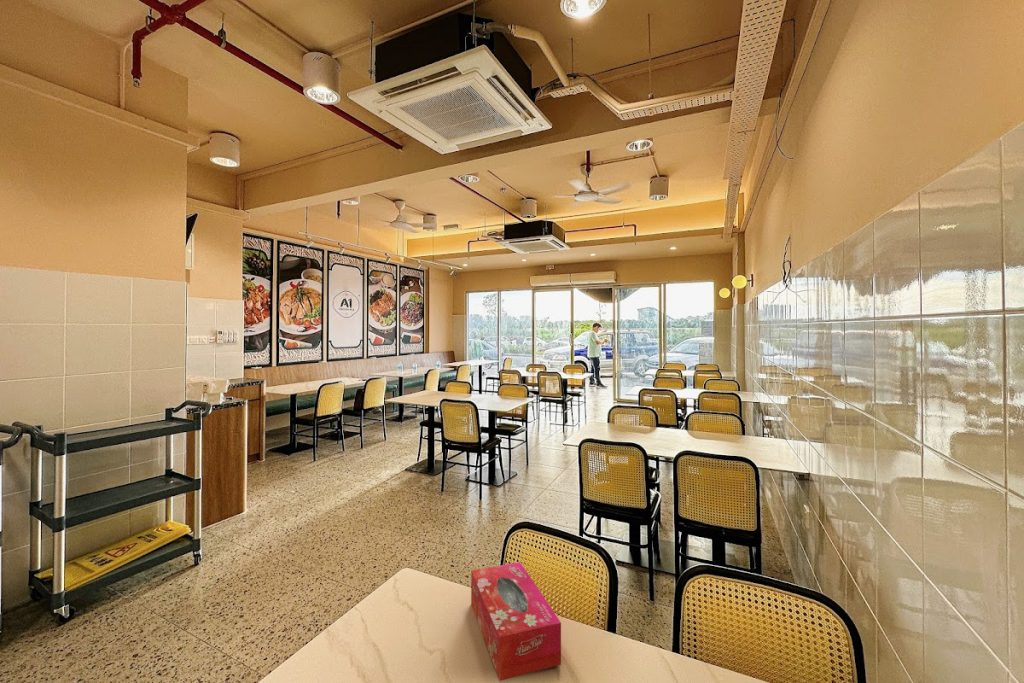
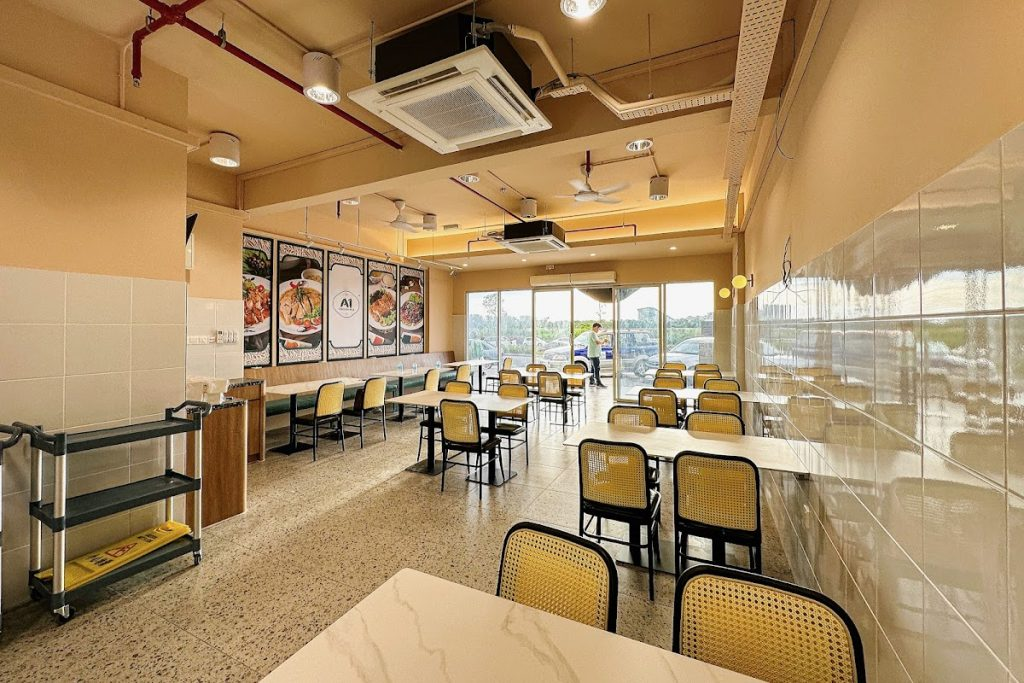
- tissue box (511, 612)
